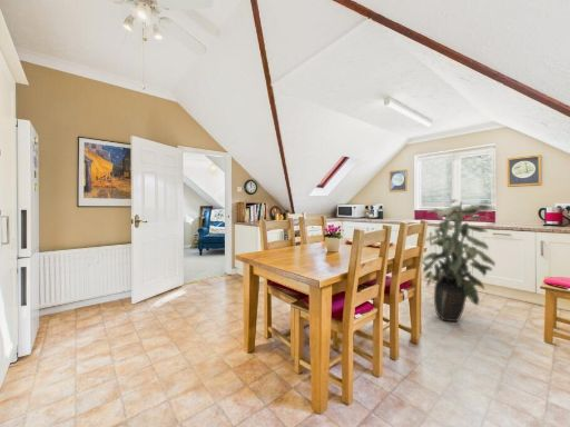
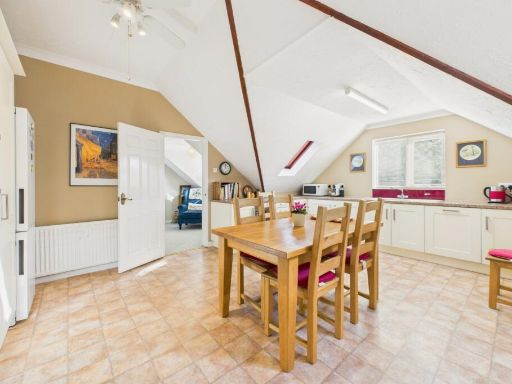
- indoor plant (454, 260)
